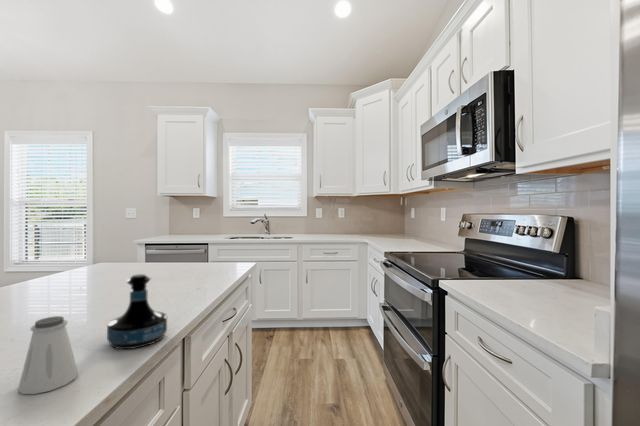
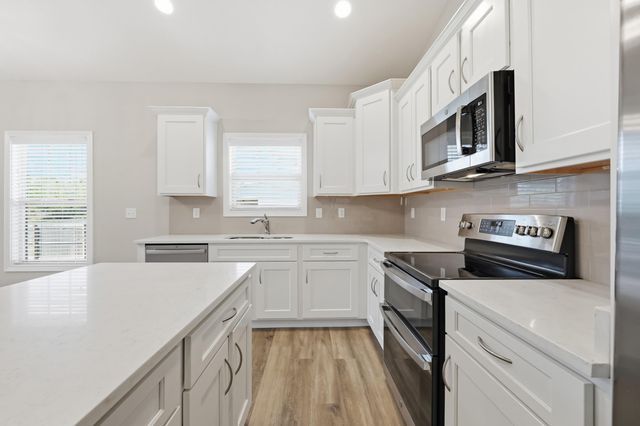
- saltshaker (49, 350)
- tequila bottle (138, 307)
